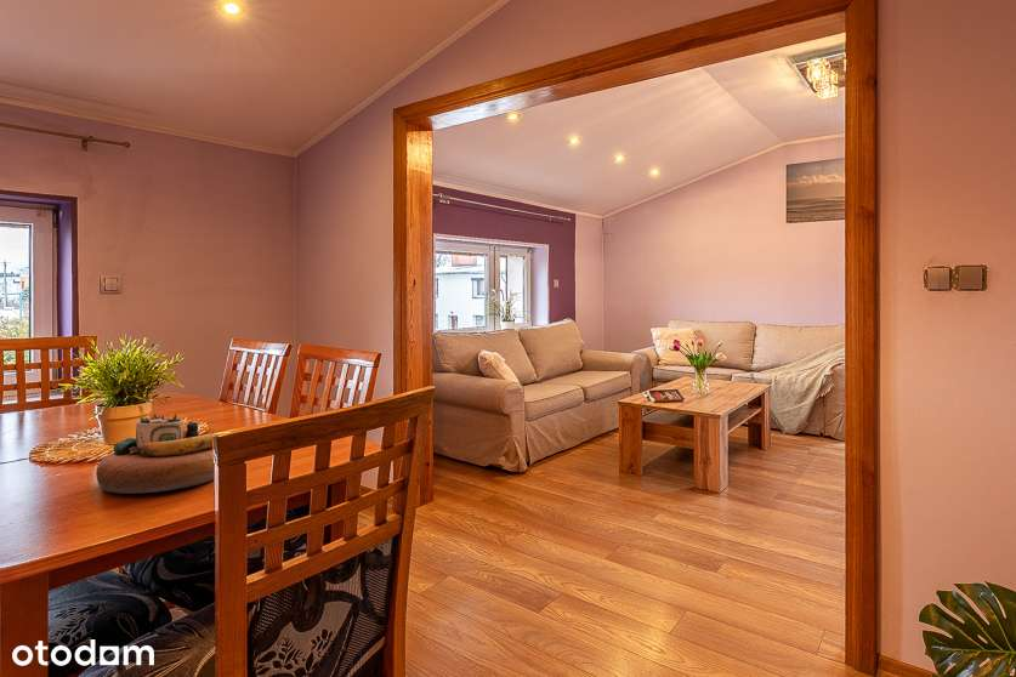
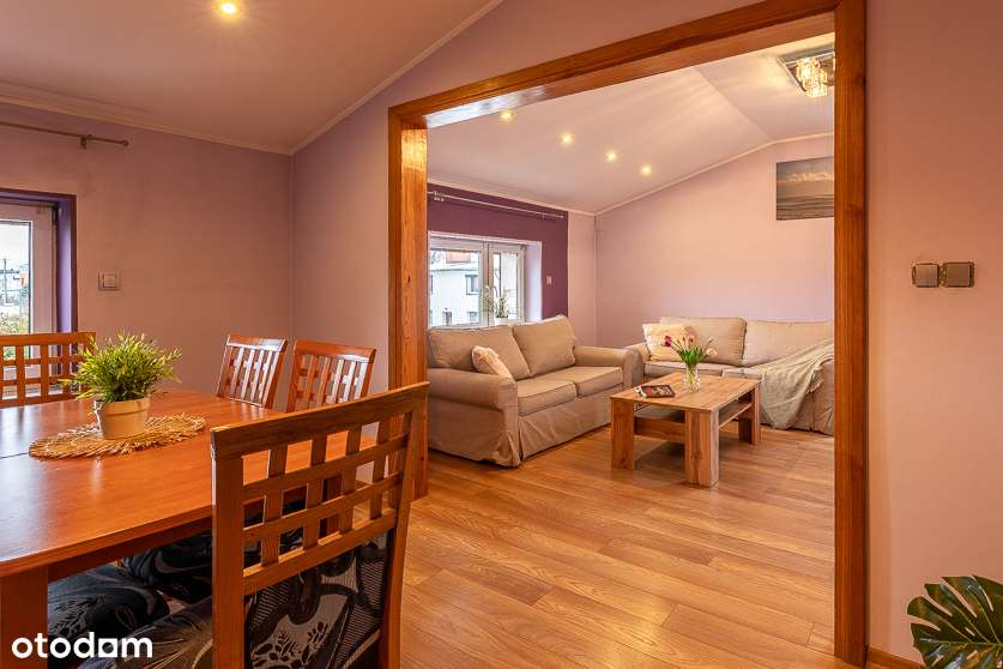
- decorative bowl (163, 445)
